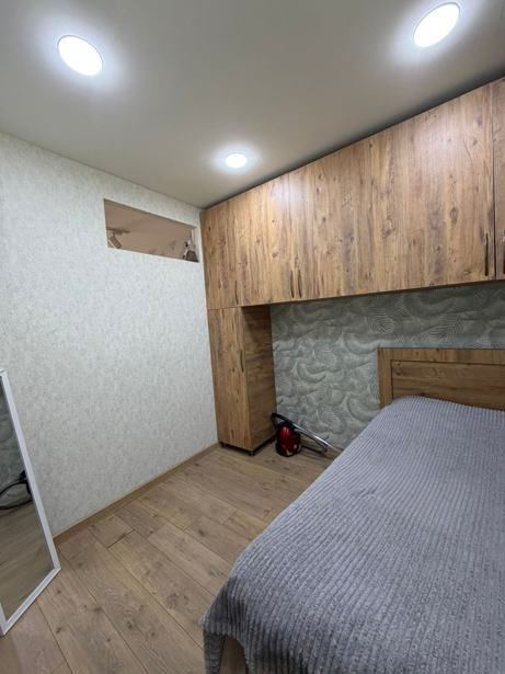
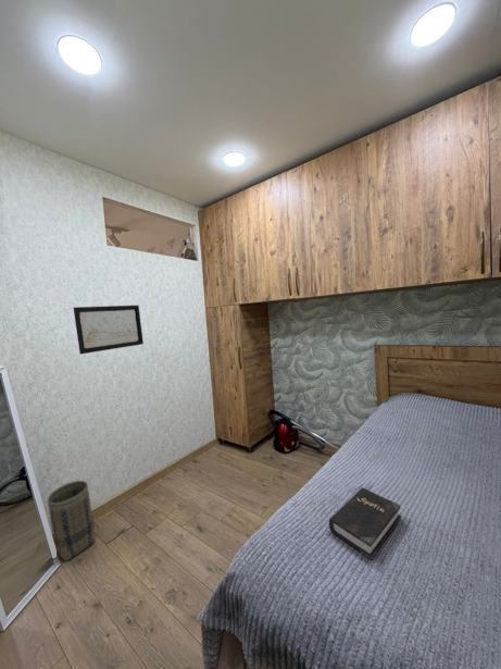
+ hardback book (365, 518)
+ basket (72, 518)
+ wall art (111, 327)
